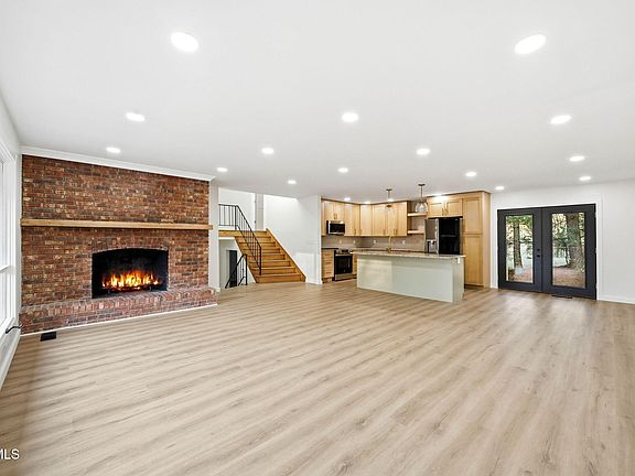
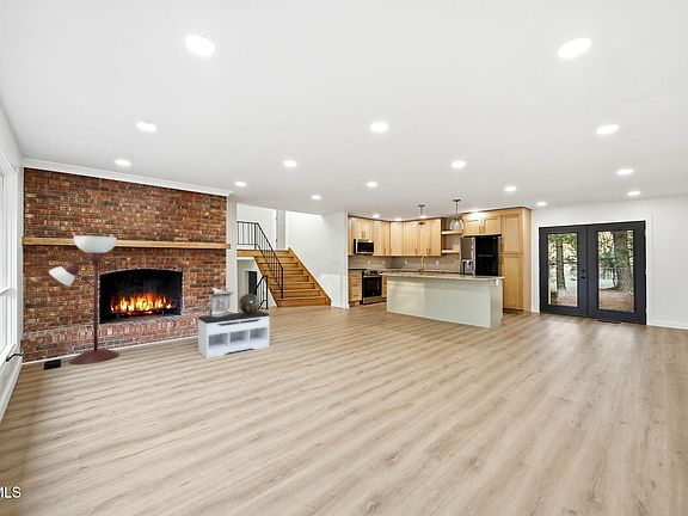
+ reflective sphere (248, 303)
+ bench (234, 331)
+ floor lamp (94, 297)
+ relief panel (217, 301)
